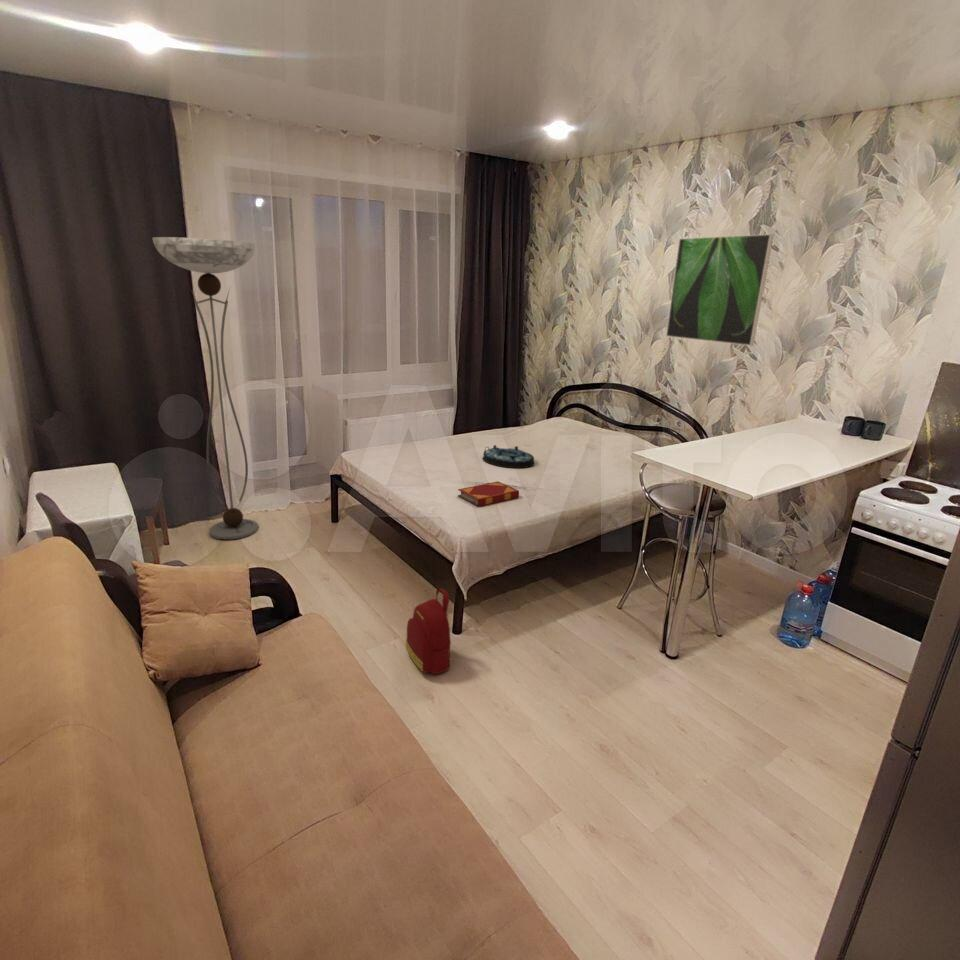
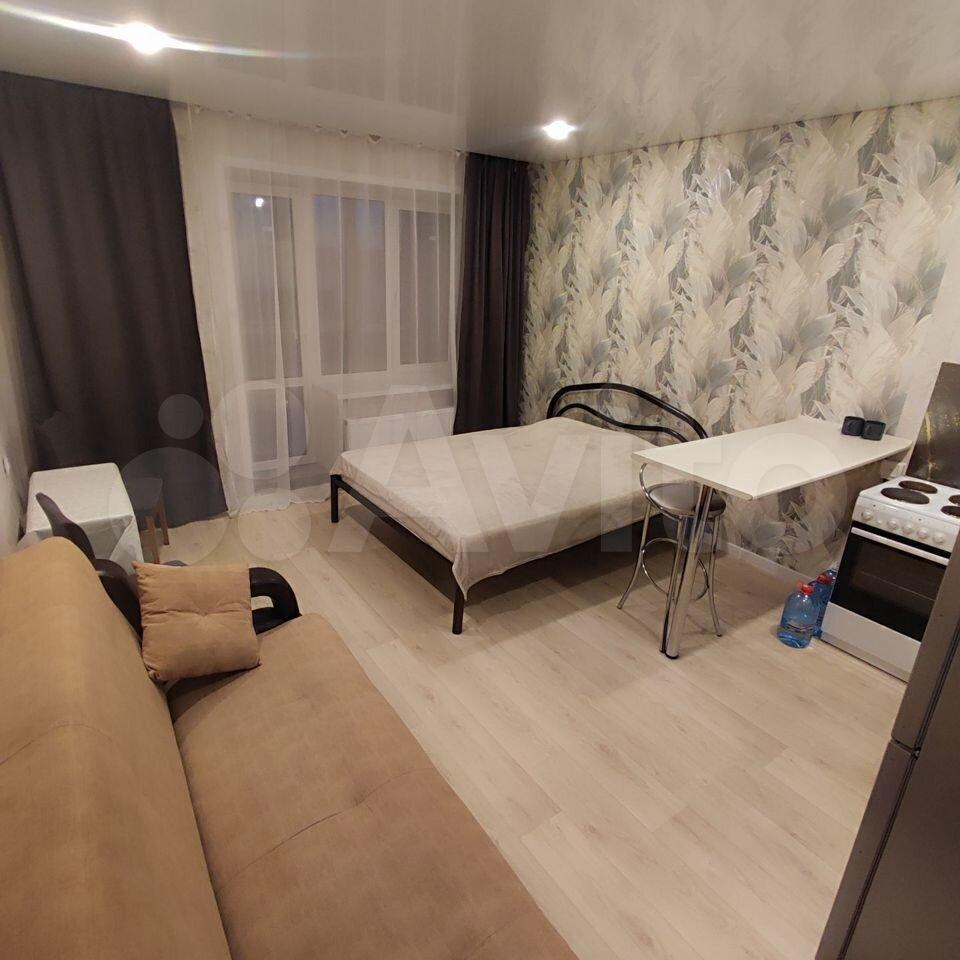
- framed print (715, 290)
- serving tray (508, 454)
- backpack (428, 627)
- hardback book (488, 493)
- floor lamp (220, 396)
